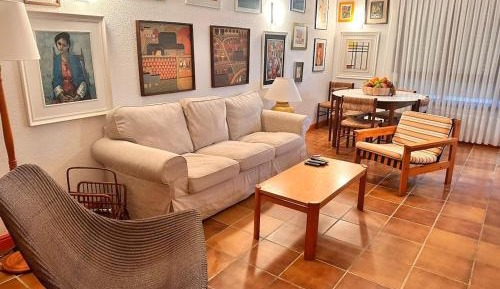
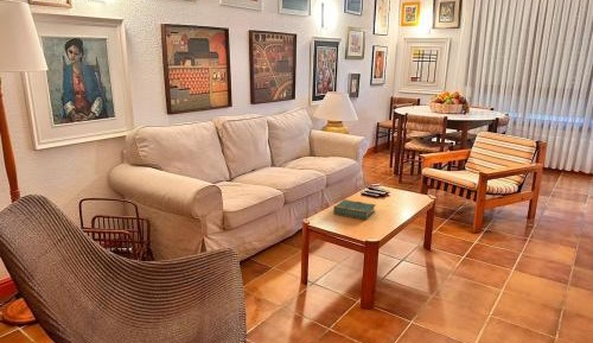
+ book (355, 209)
